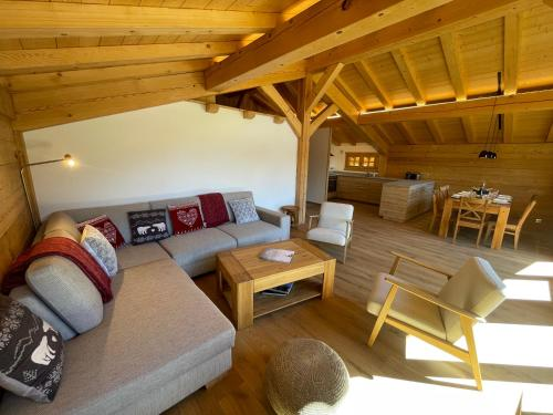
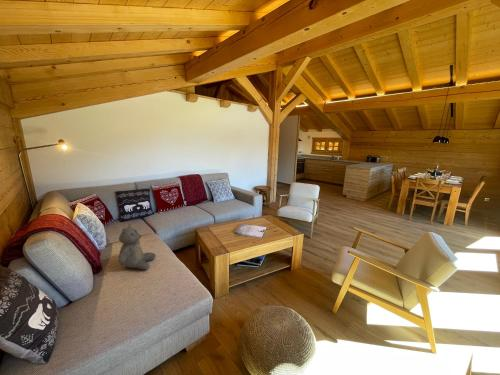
+ teddy bear (135, 245)
